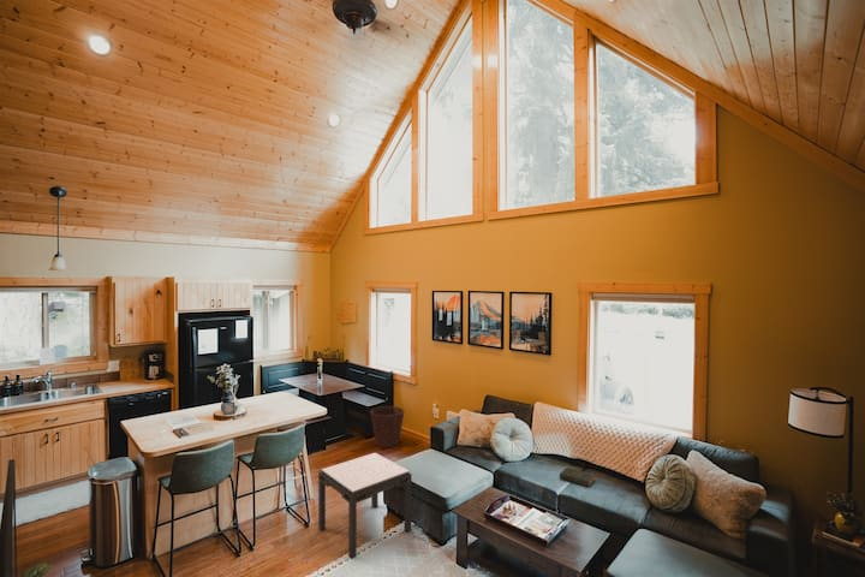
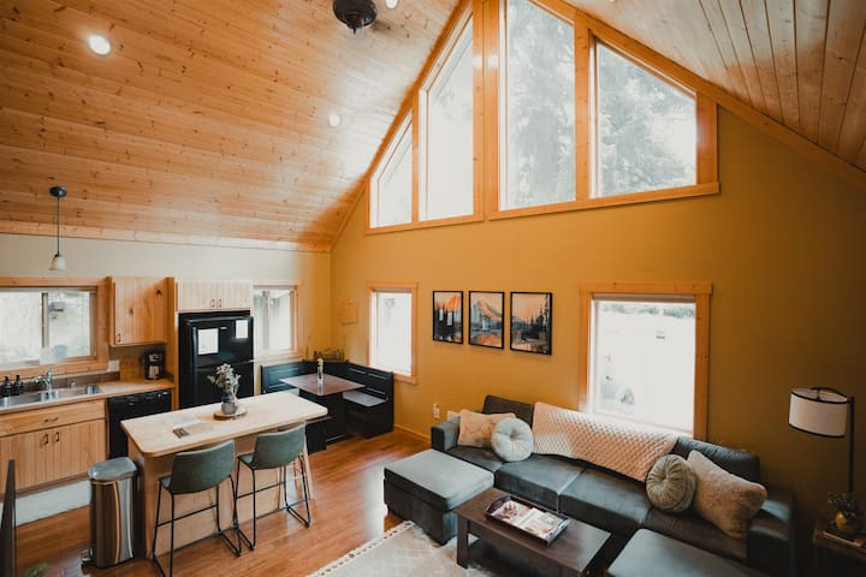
- side table (364, 499)
- book (577, 476)
- basket (387, 427)
